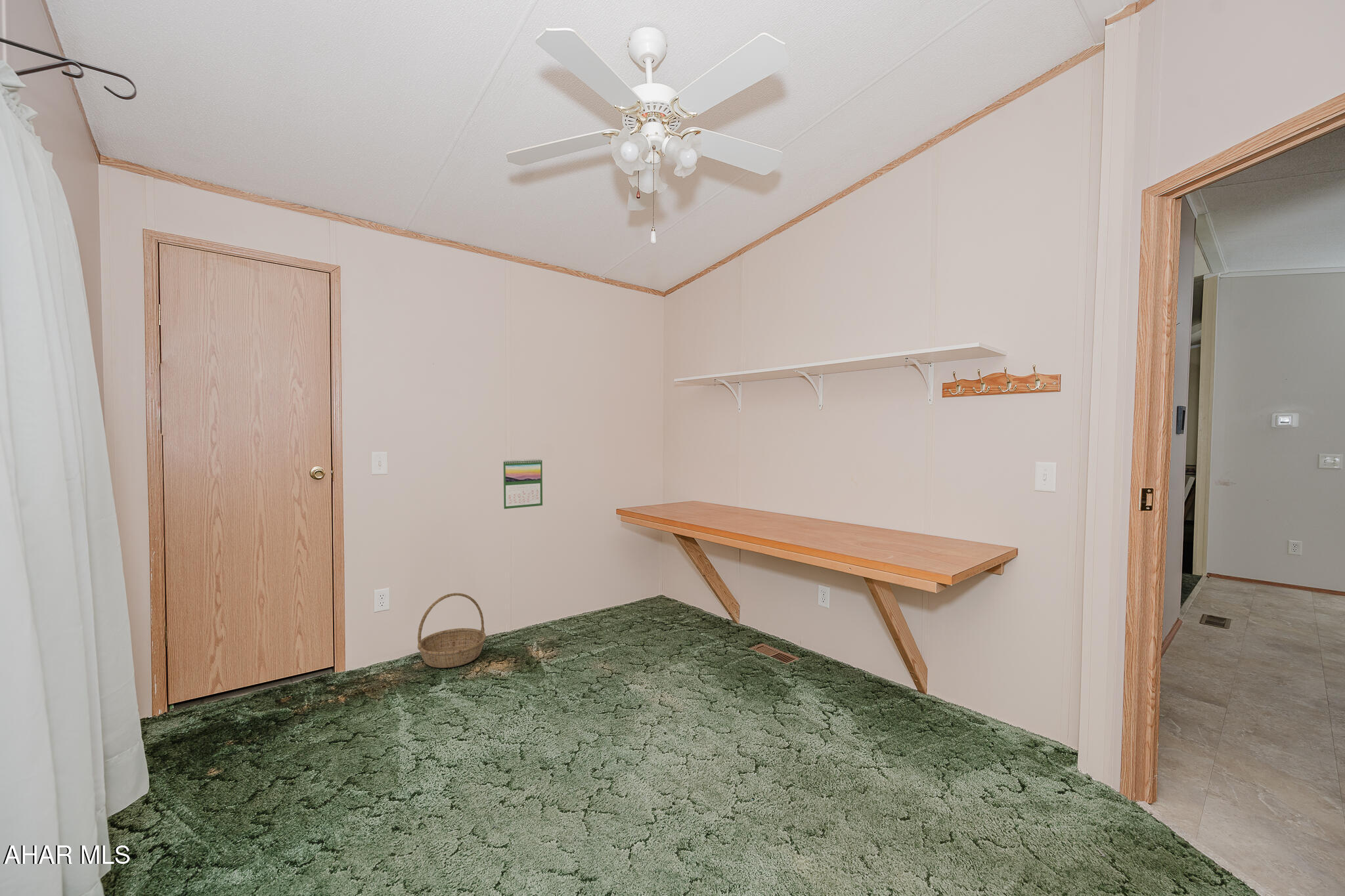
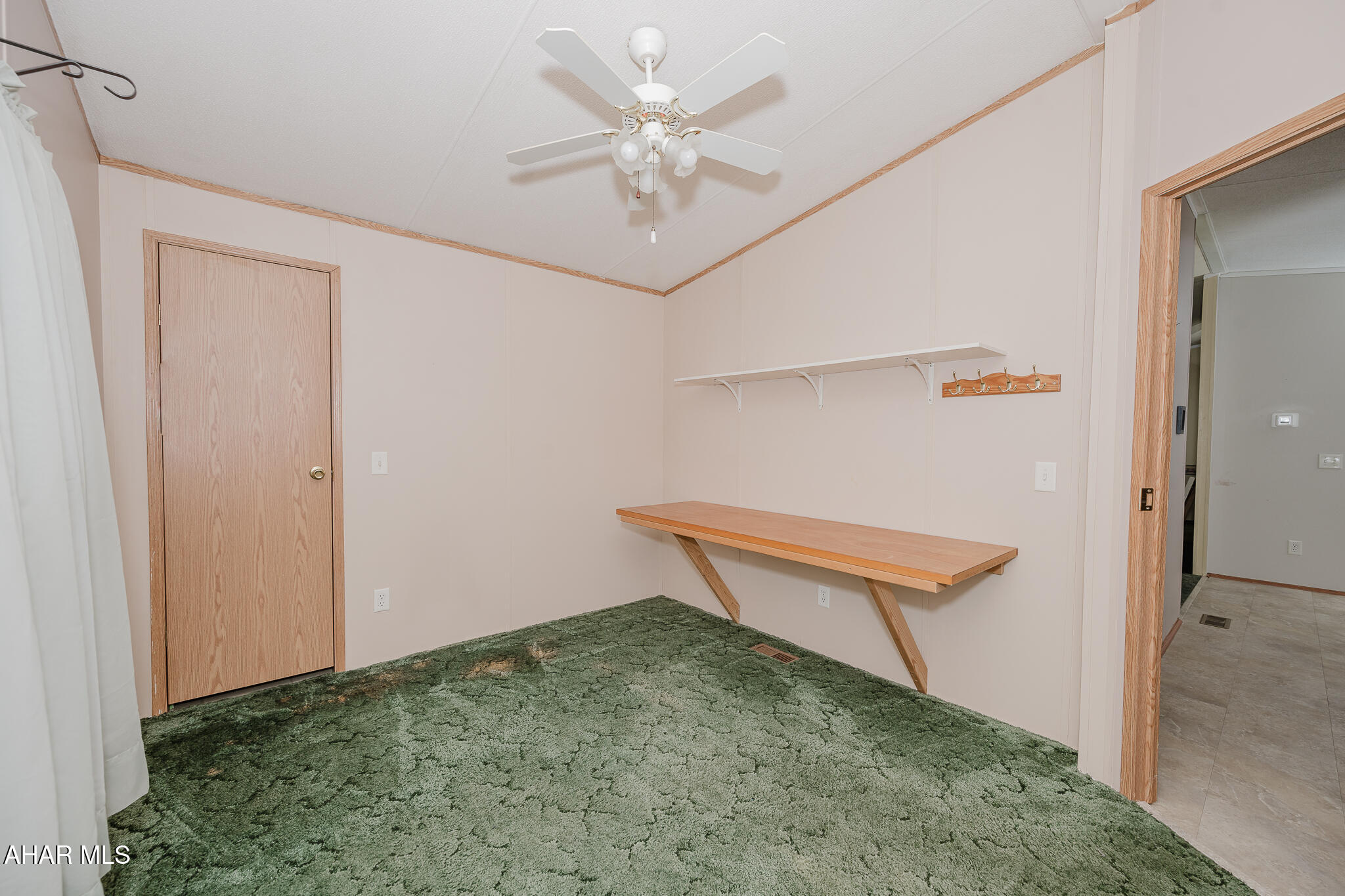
- basket (452, 629)
- calendar (523, 482)
